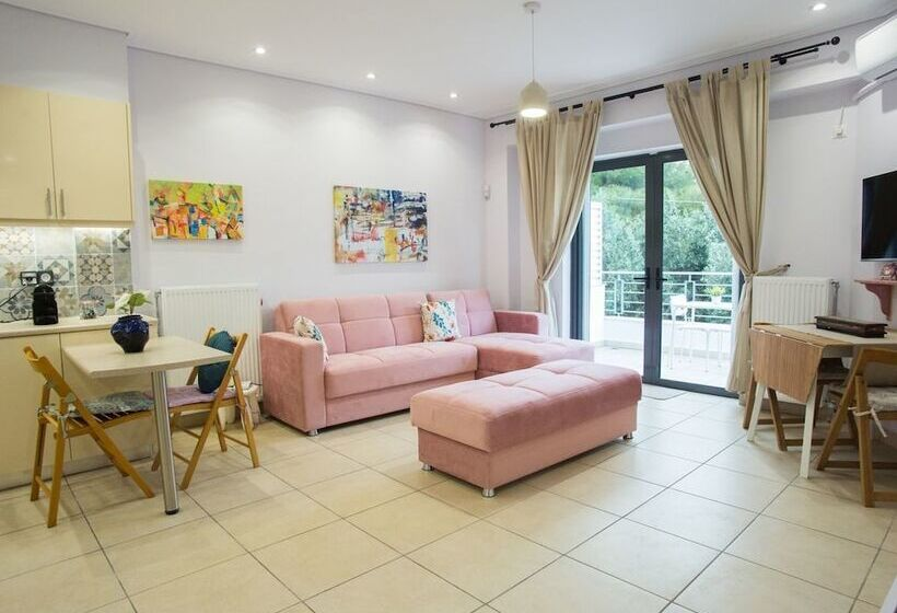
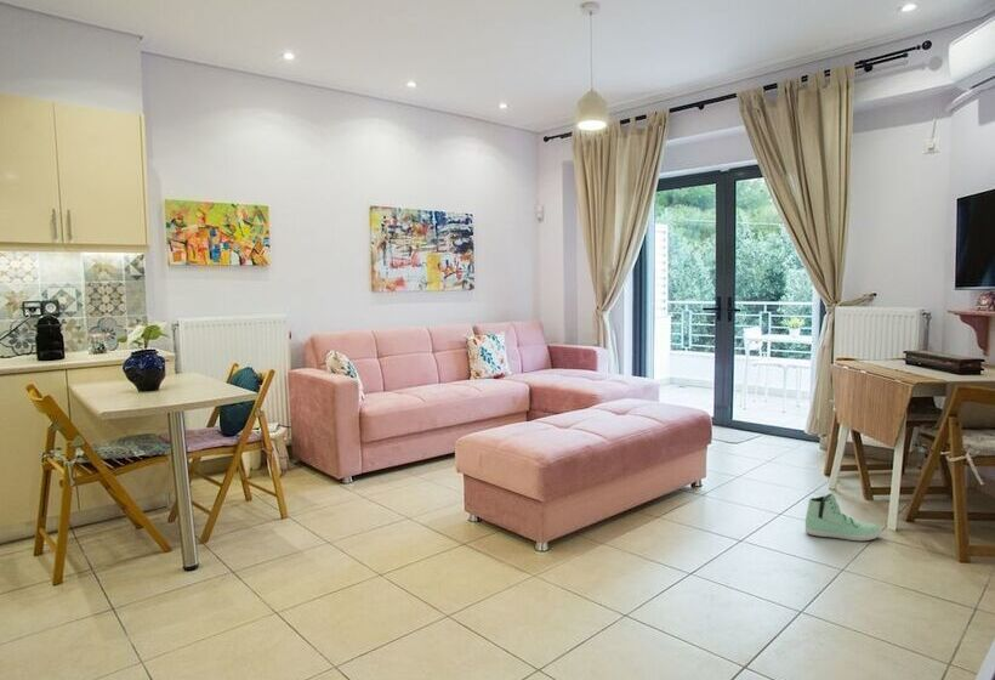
+ sneaker (842, 515)
